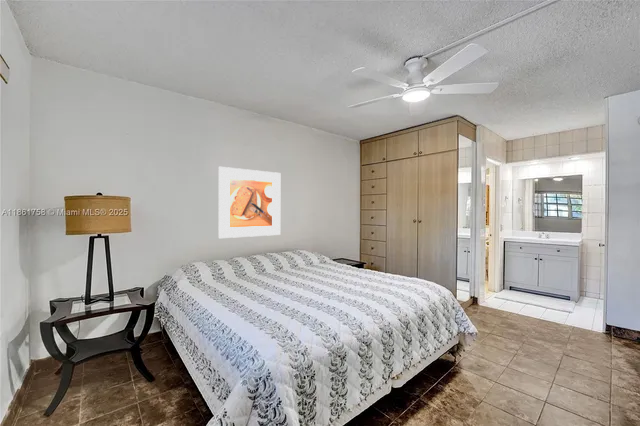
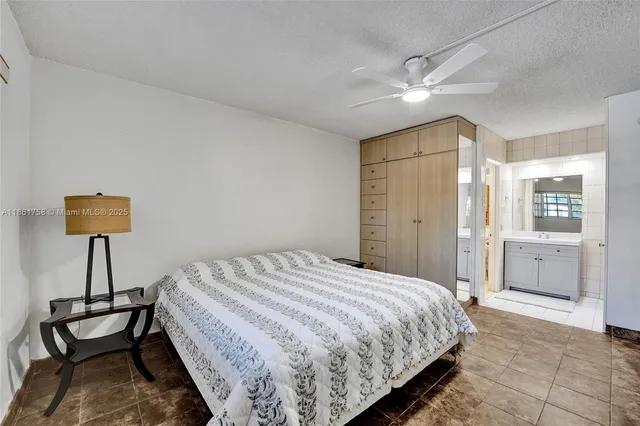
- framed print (251, 203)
